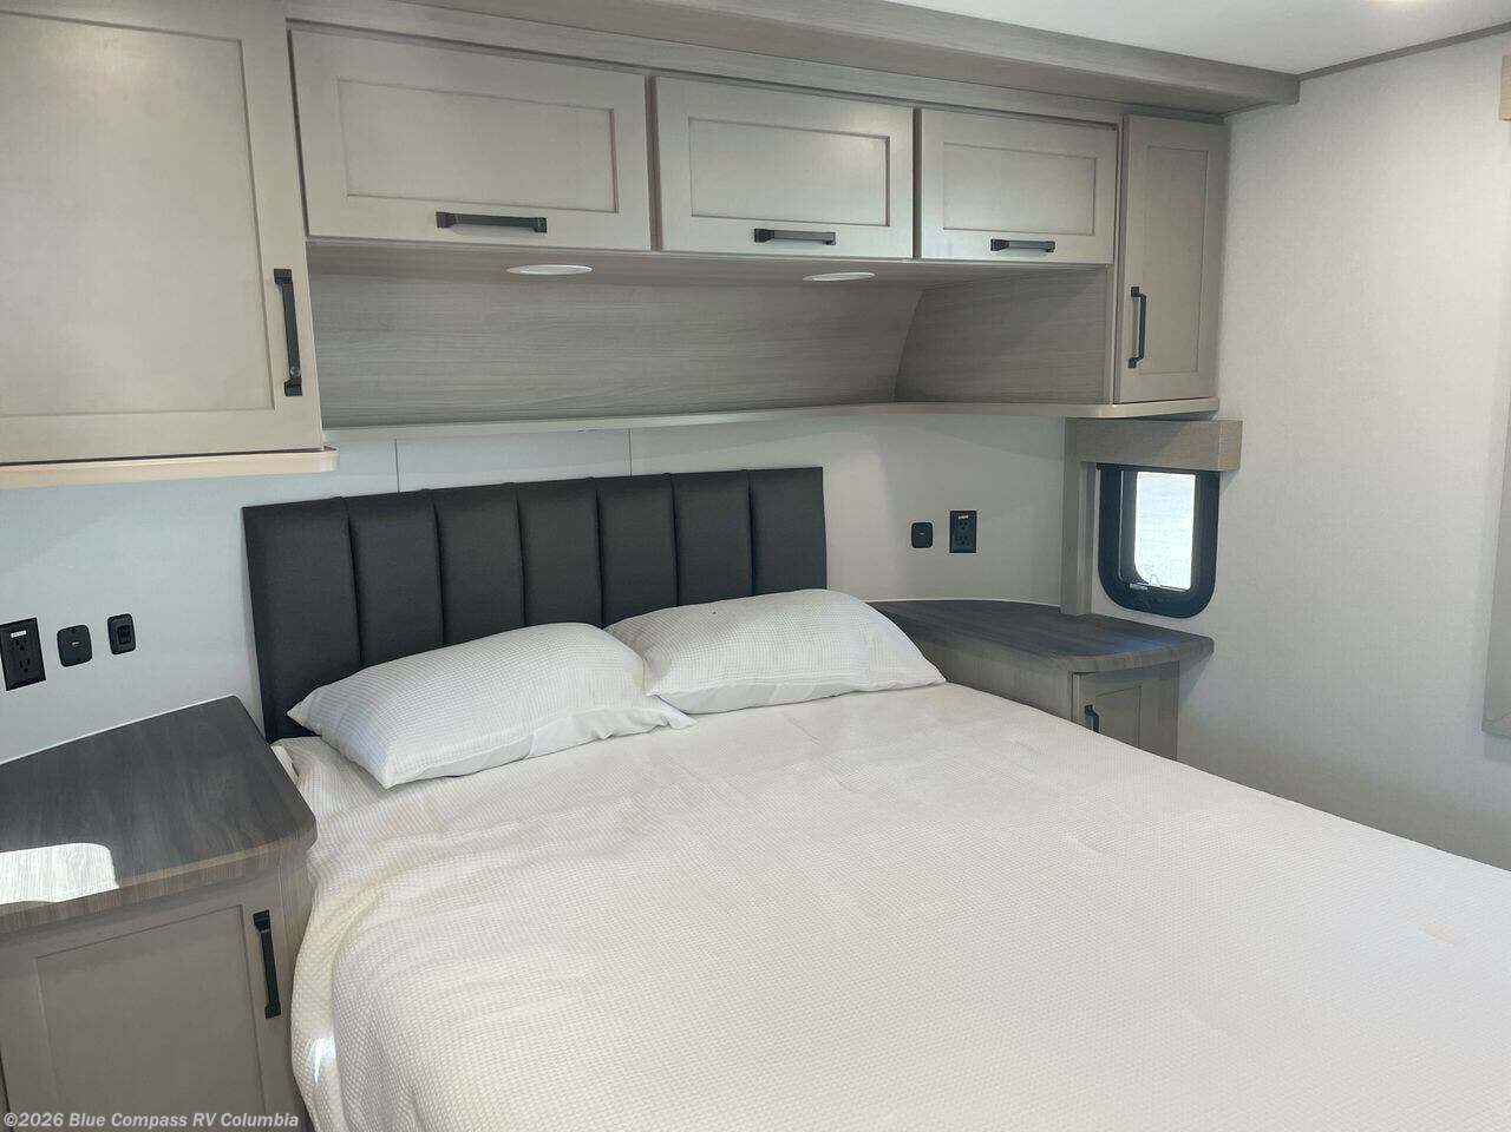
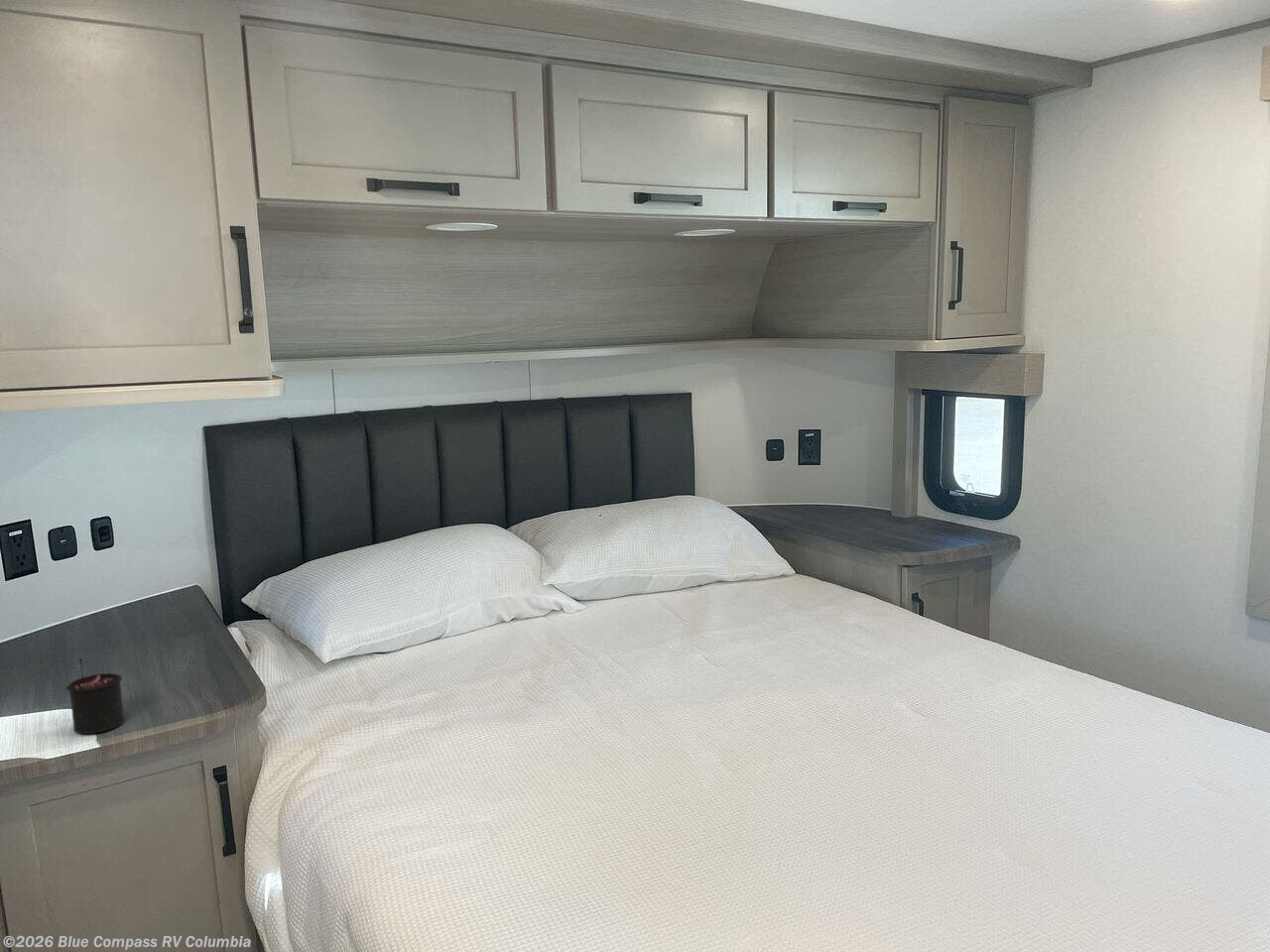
+ candle (95, 692)
